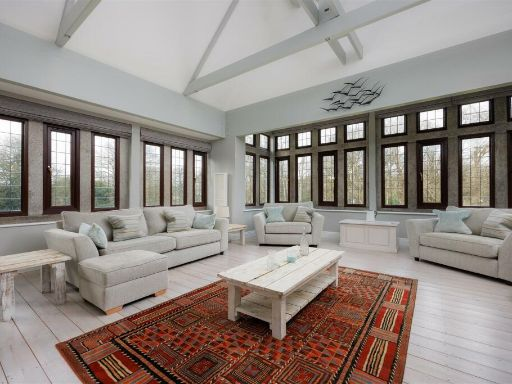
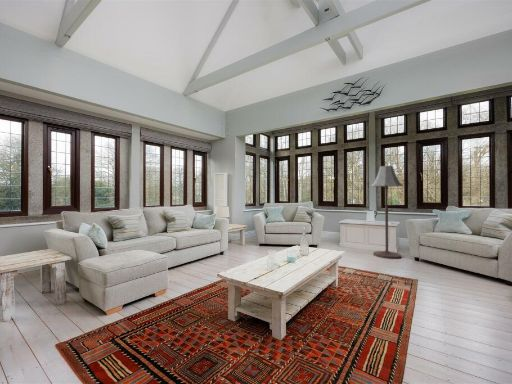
+ floor lamp (386, 210)
